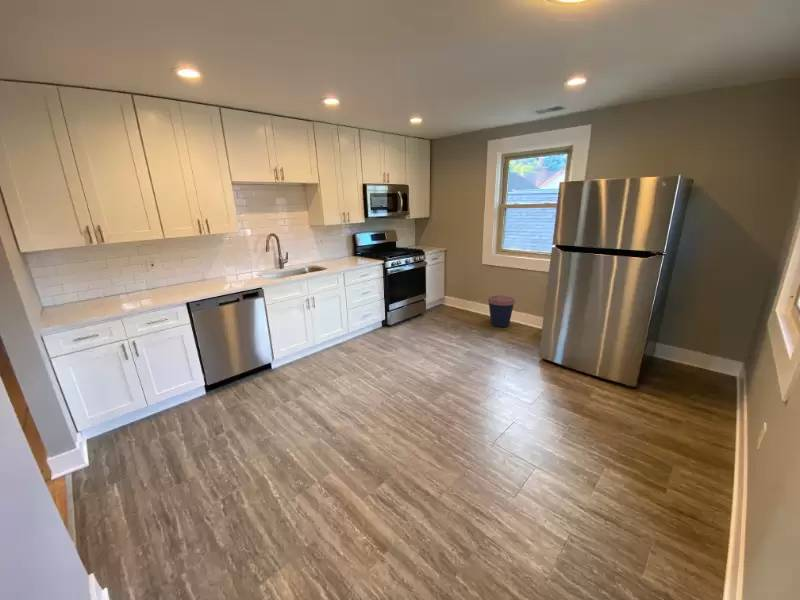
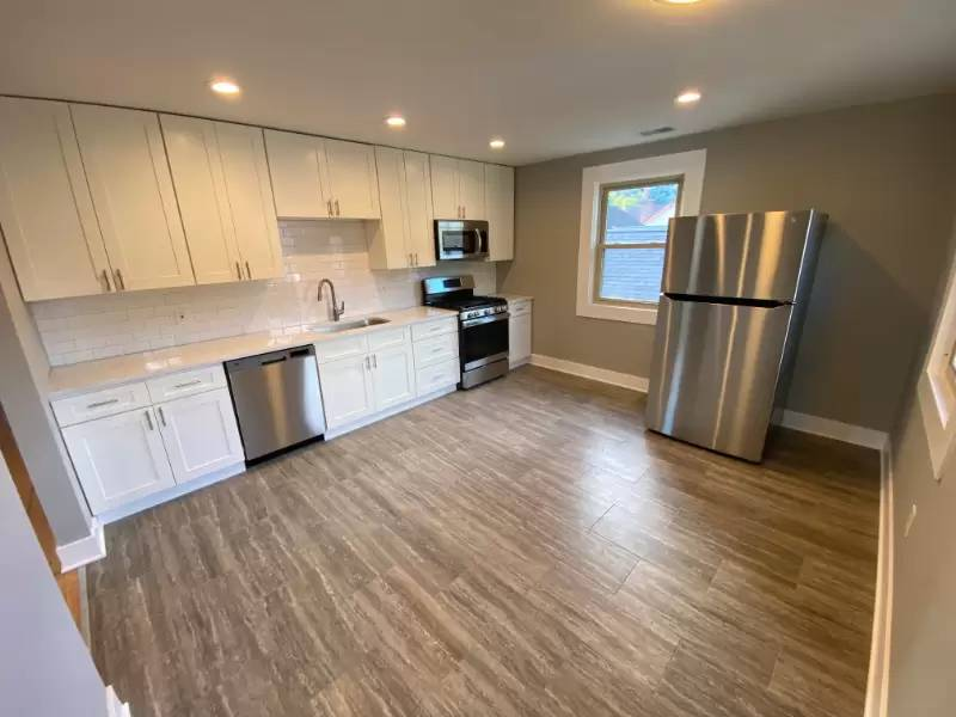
- coffee cup (500, 311)
